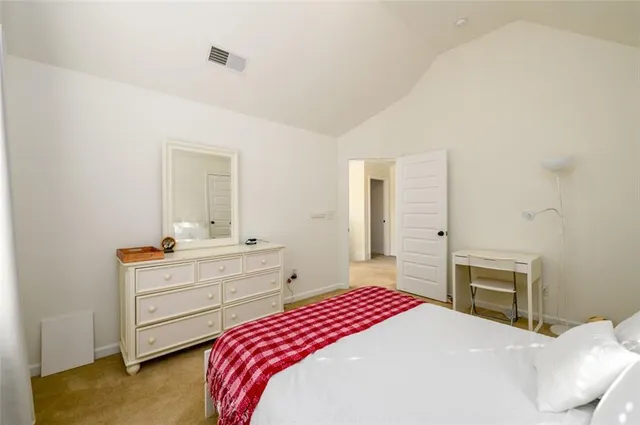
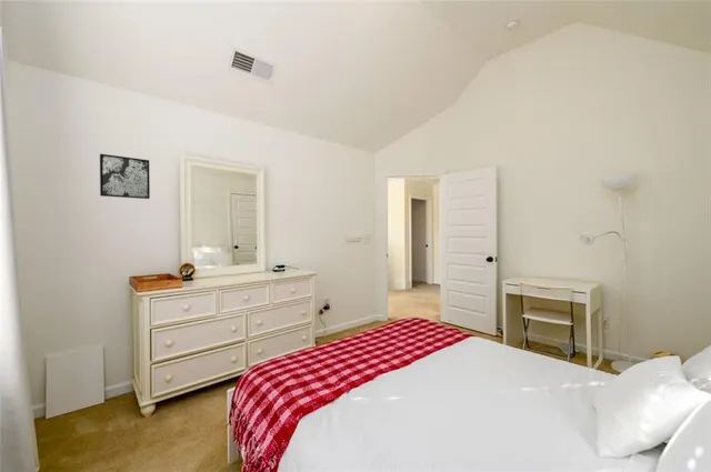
+ wall art (126, 177)
